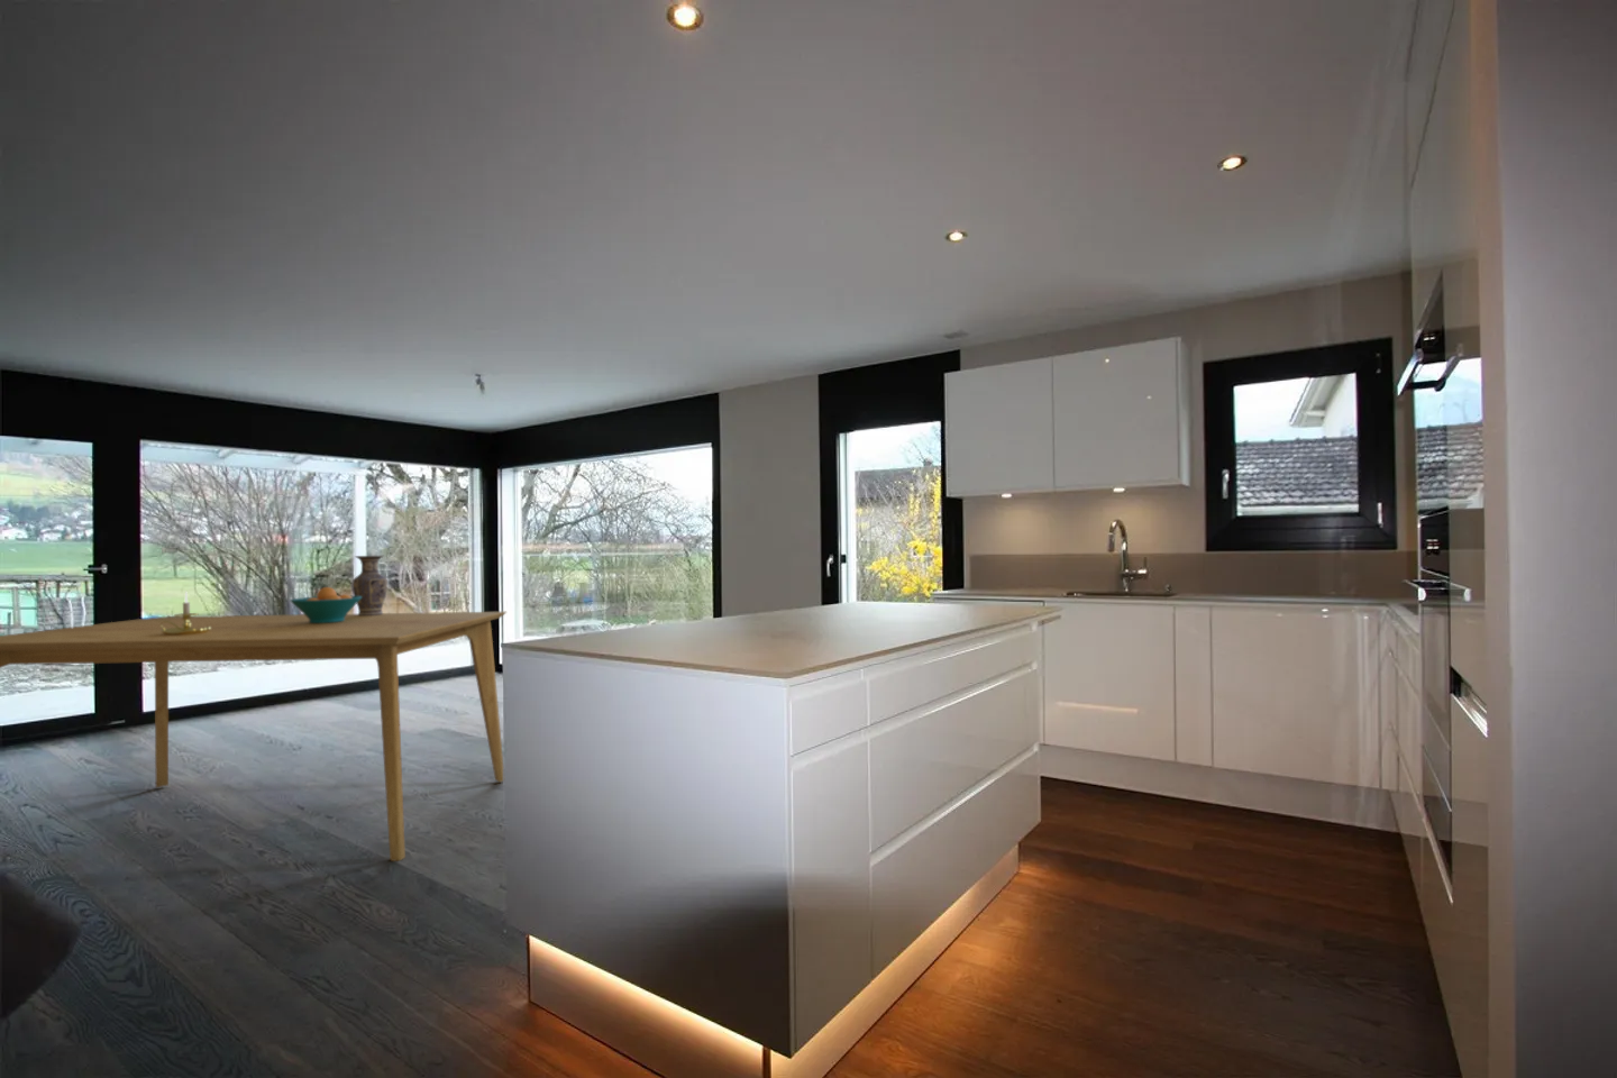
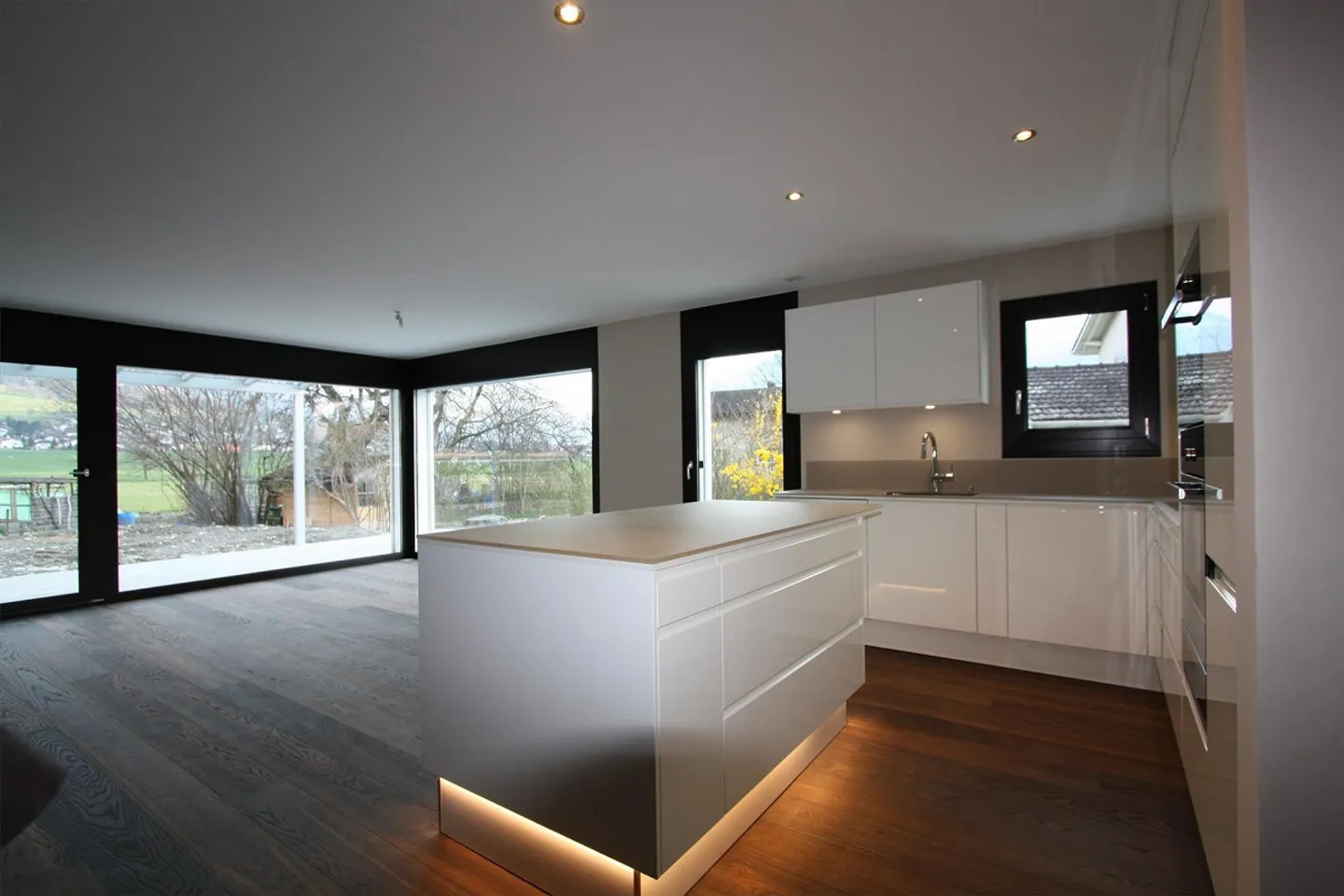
- dining table (261, 659)
- candle holder (183, 611)
- fruit bowl (327, 604)
- vase (369, 584)
